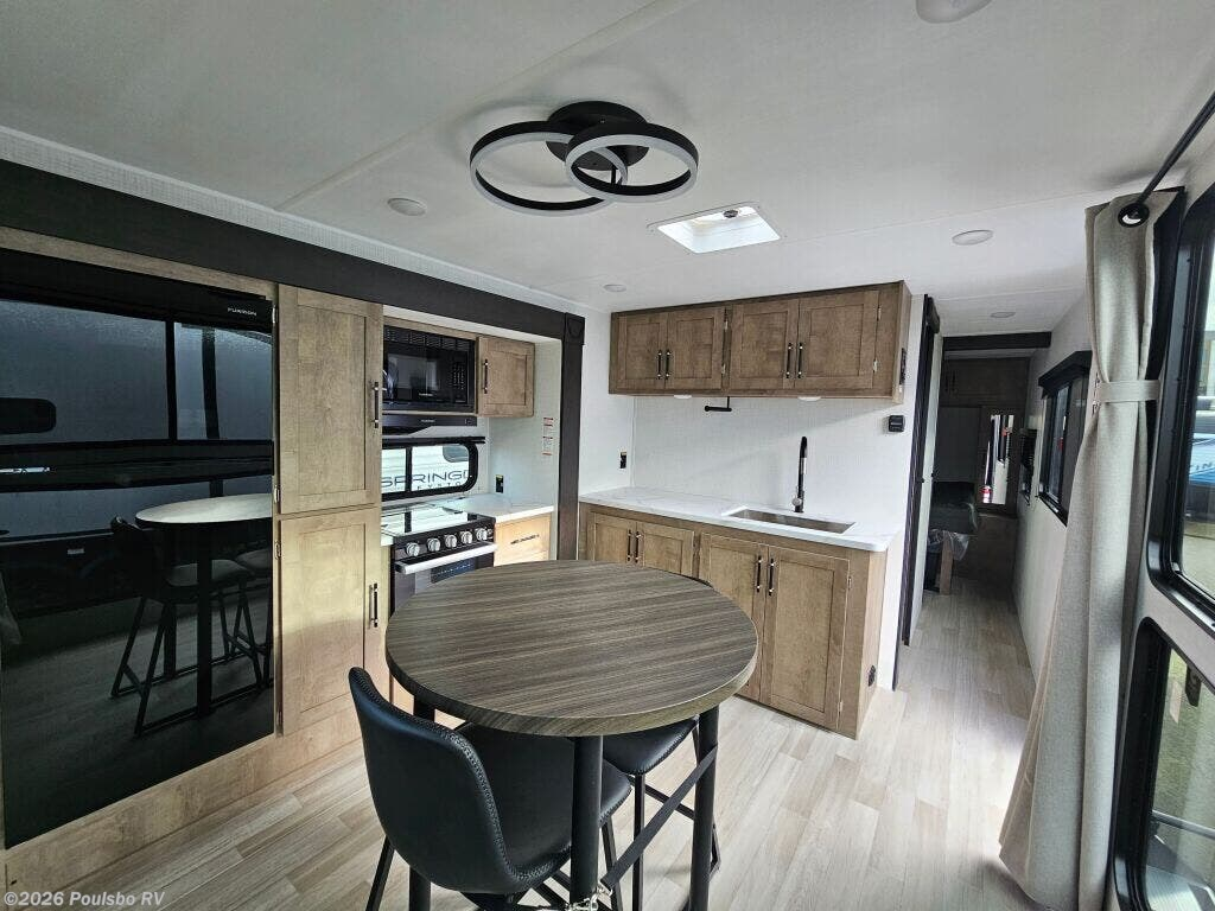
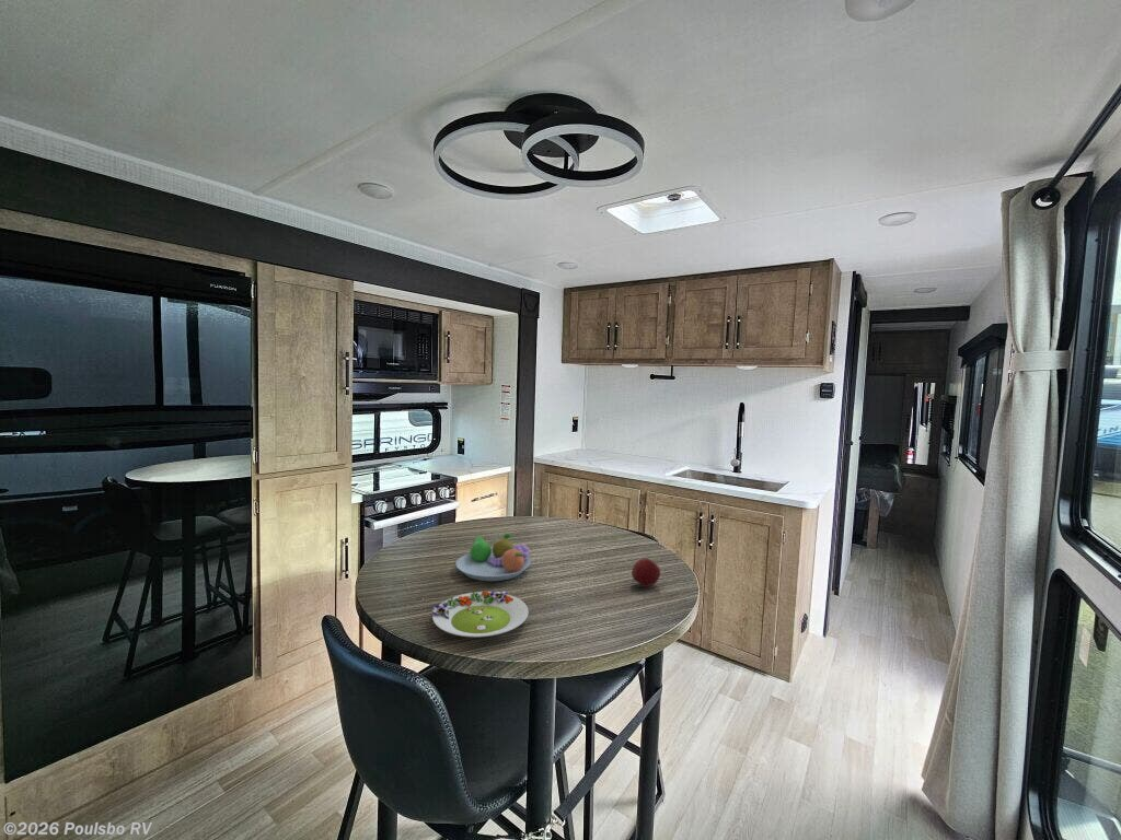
+ apple (645, 572)
+ salad plate (481, 615)
+ fruit bowl (493, 553)
